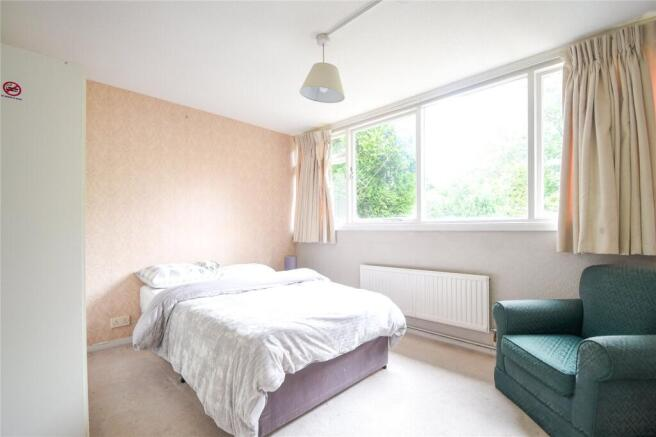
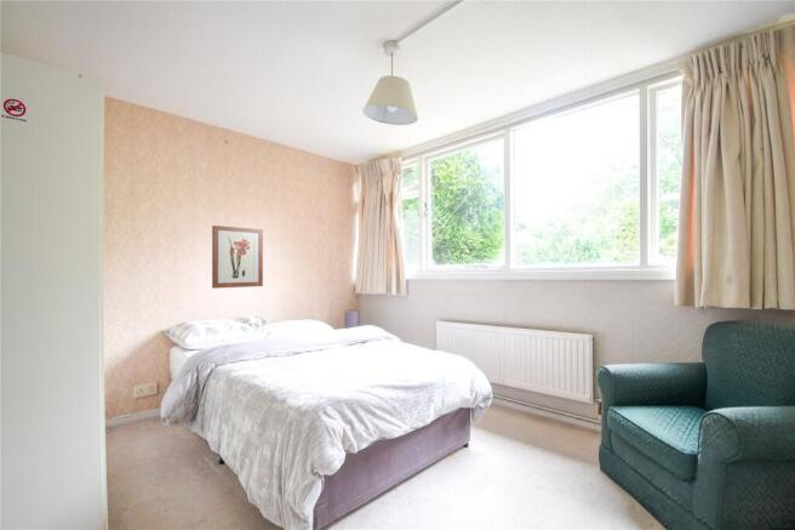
+ wall art (239, 257)
